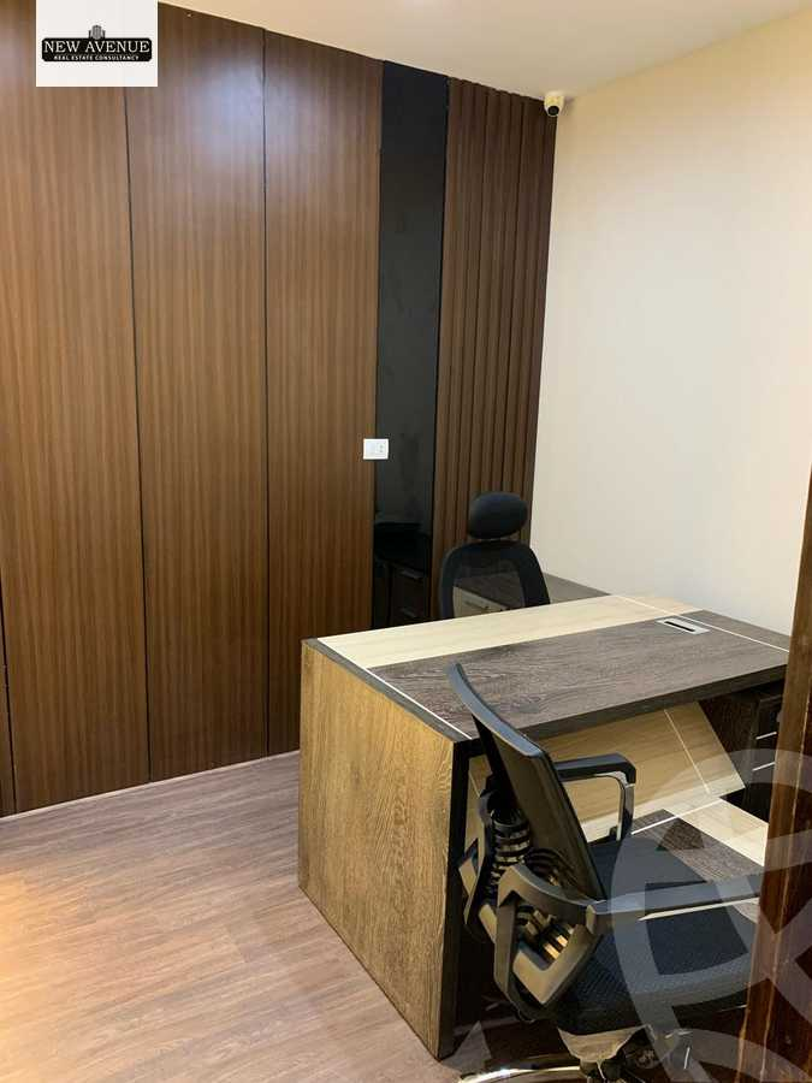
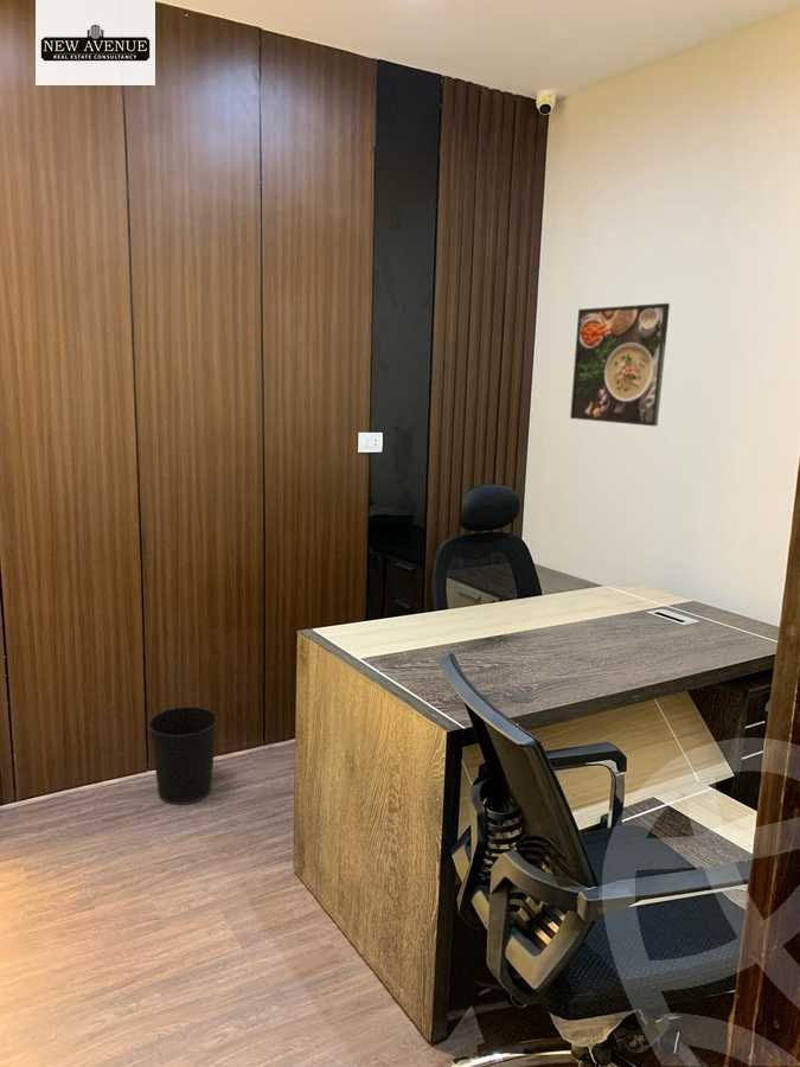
+ wastebasket (184, 755)
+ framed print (616, 365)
